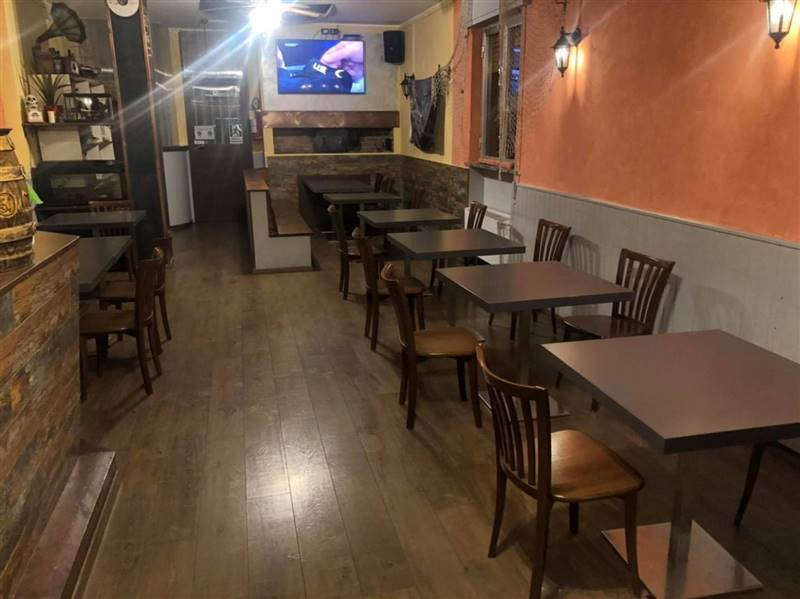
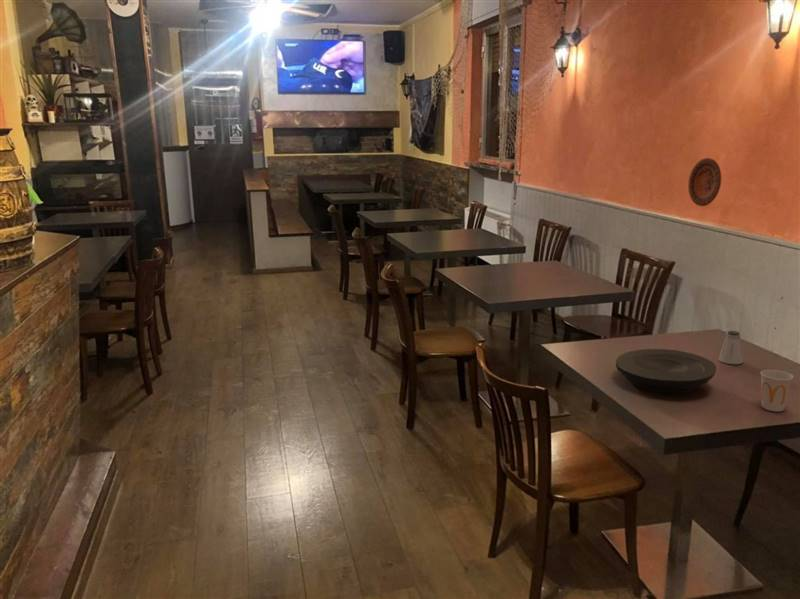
+ decorative plate (705, 182)
+ plate (664, 372)
+ saltshaker (732, 346)
+ cup (774, 391)
